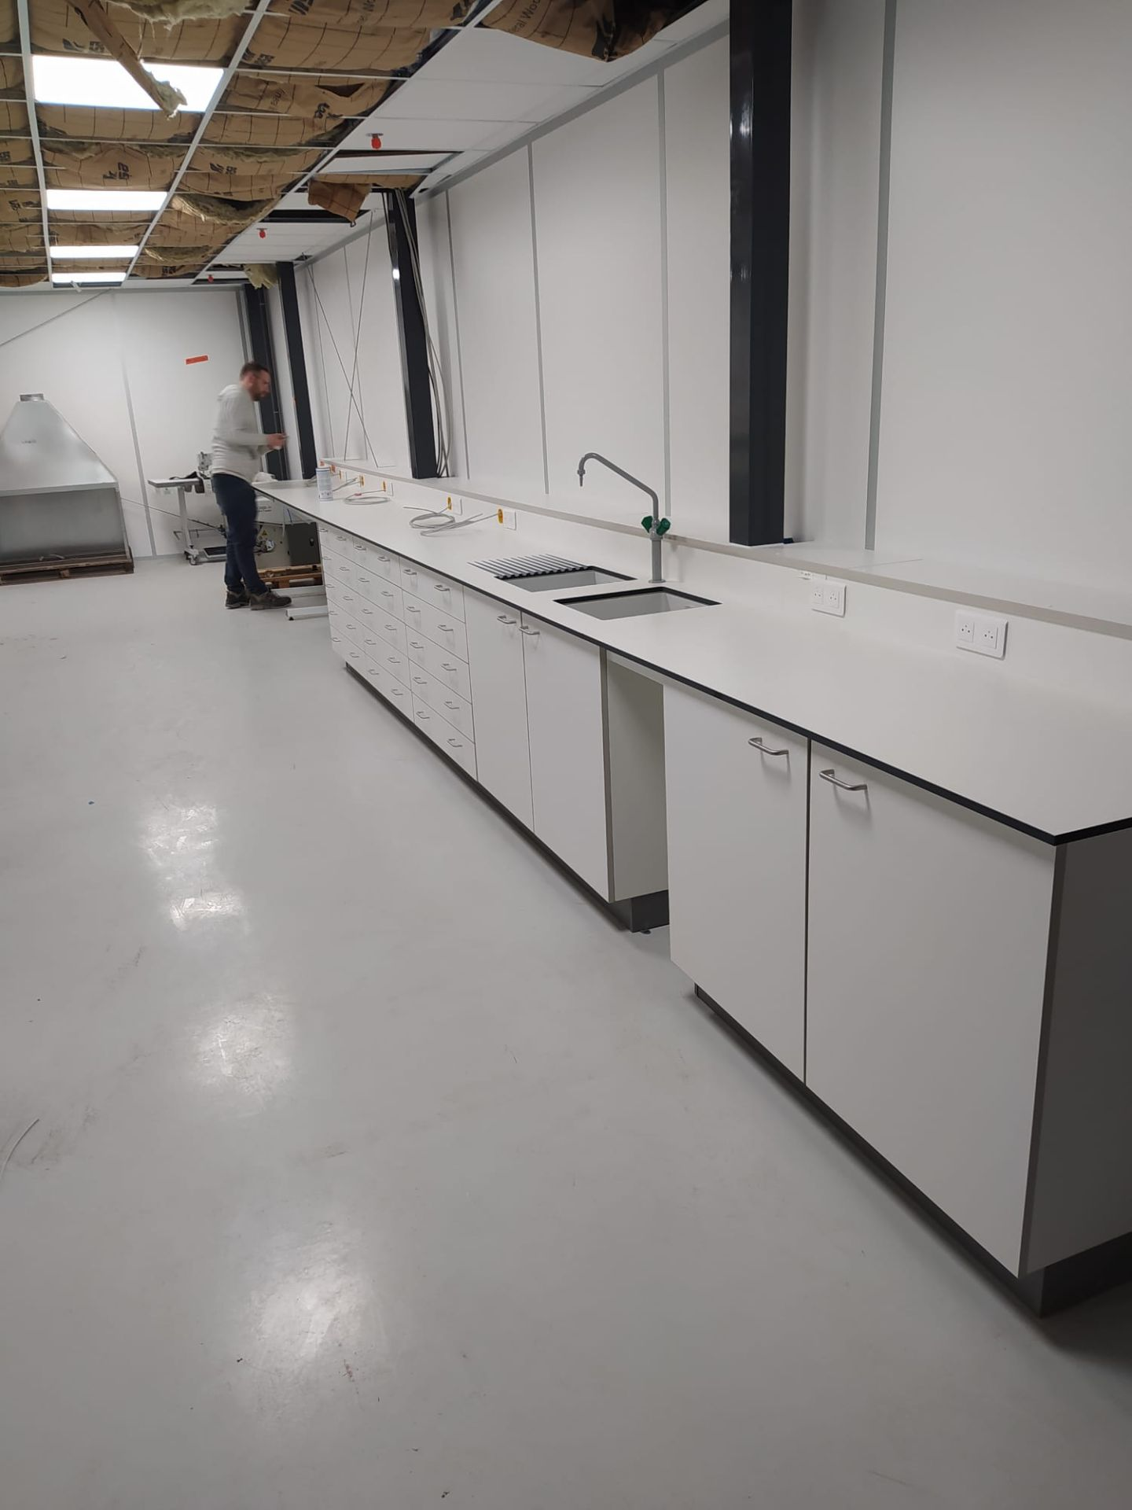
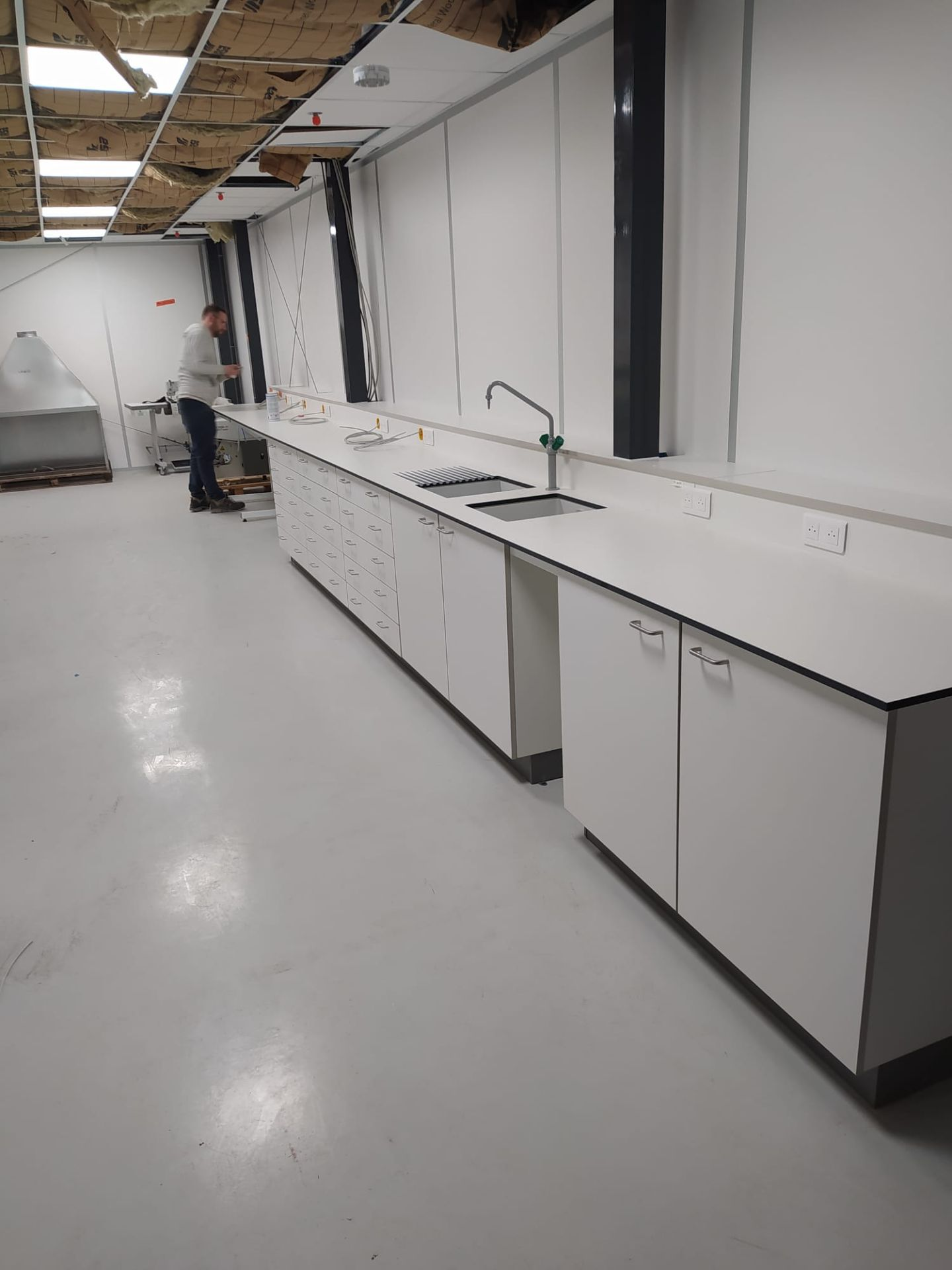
+ smoke detector (372, 75)
